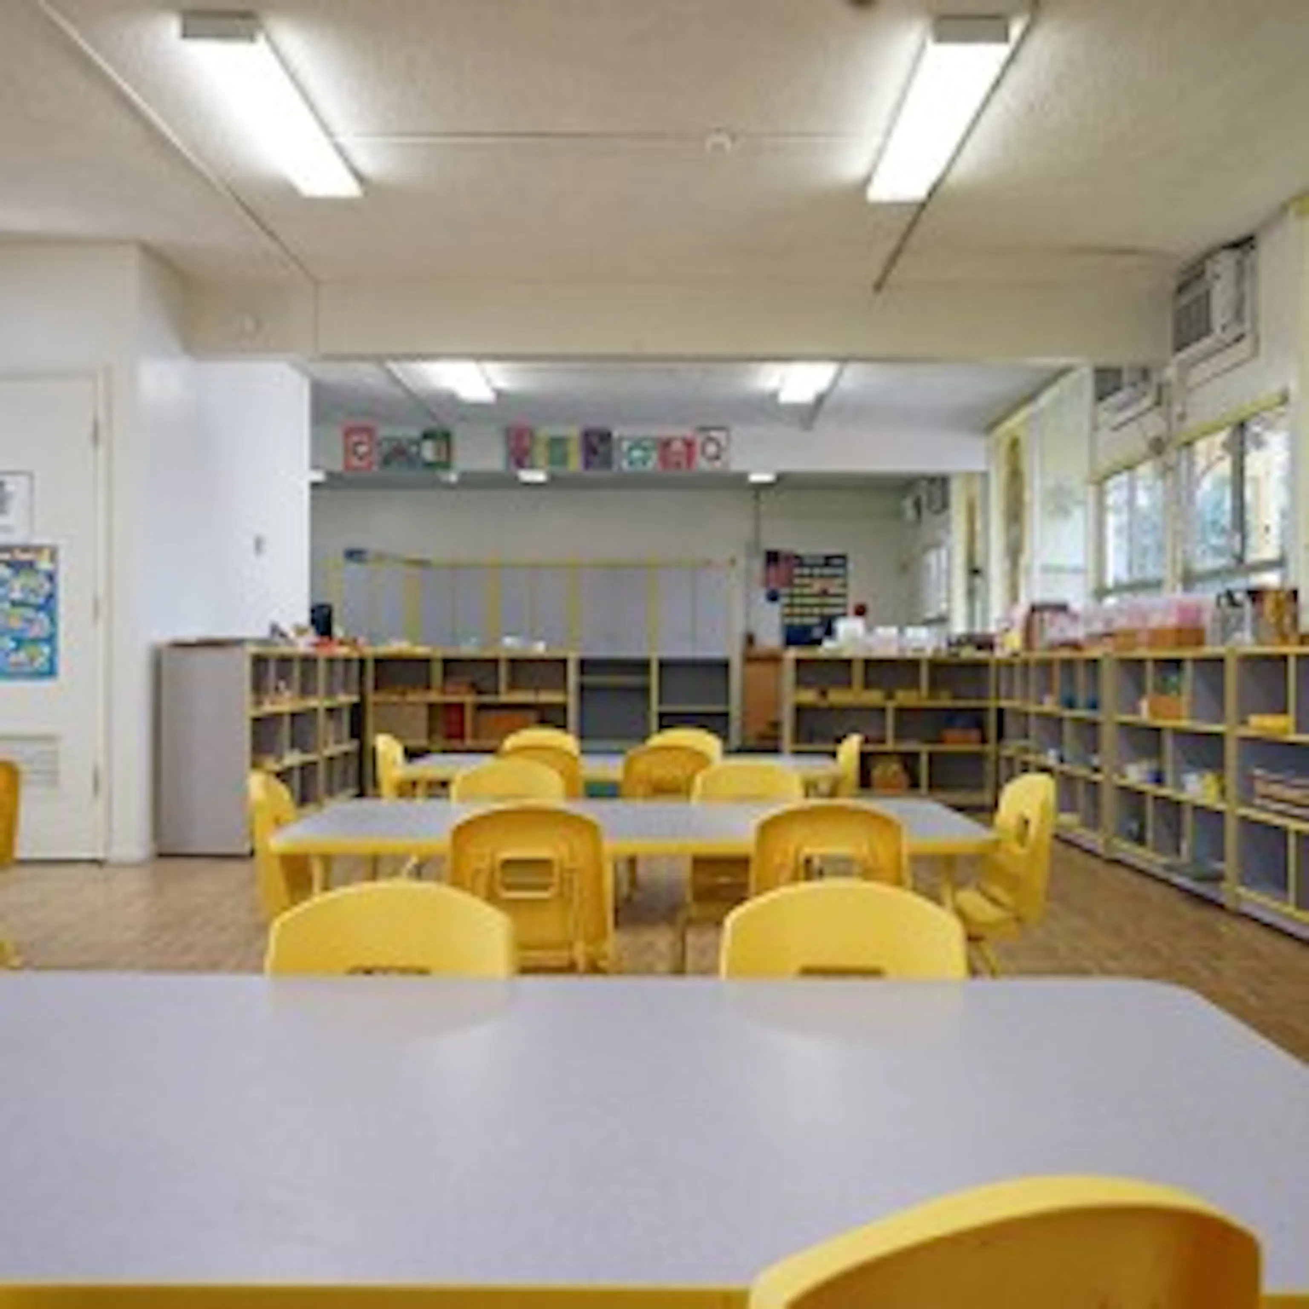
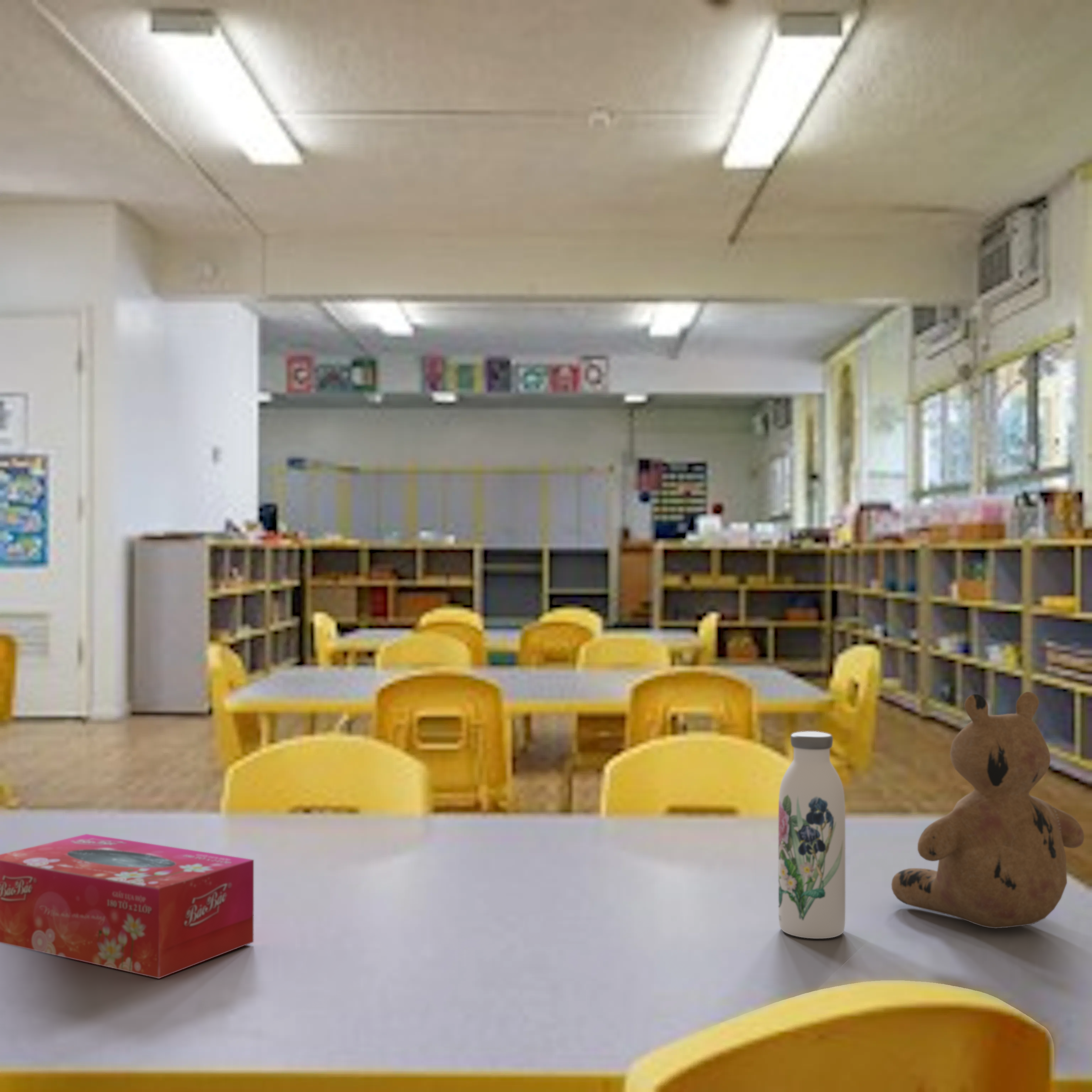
+ teddy bear (979, 803)
+ tissue box (119, 900)
+ water bottle (812, 831)
